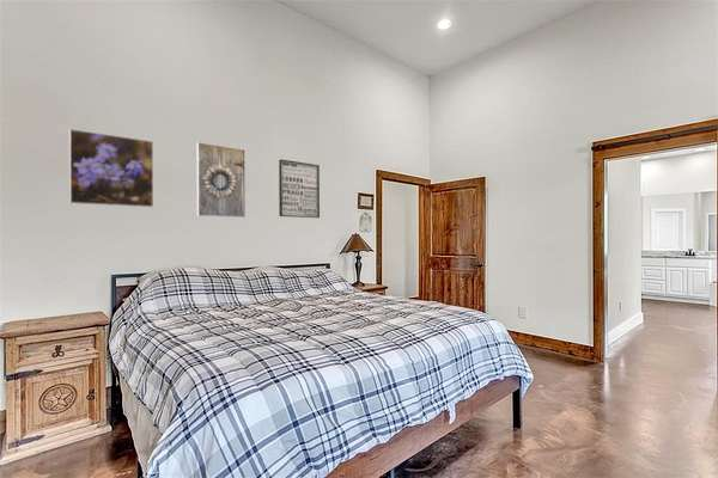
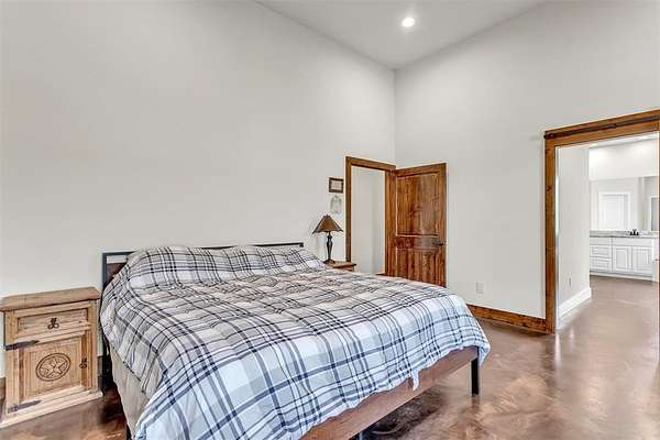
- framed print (114, 170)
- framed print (221, 180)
- wall art (299, 189)
